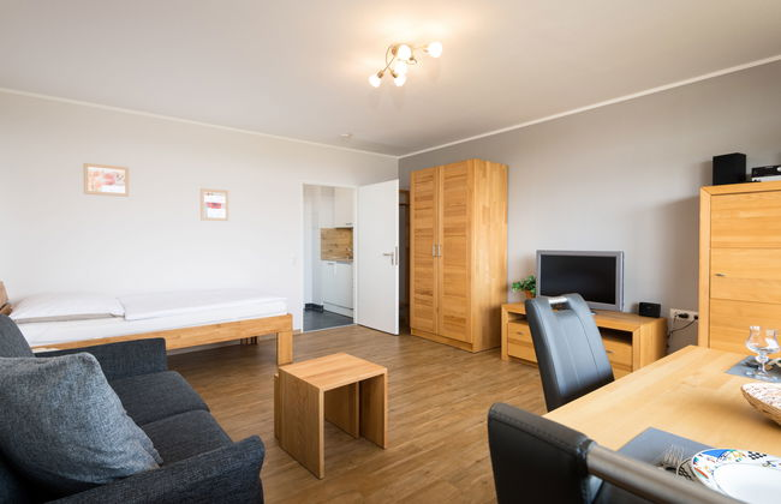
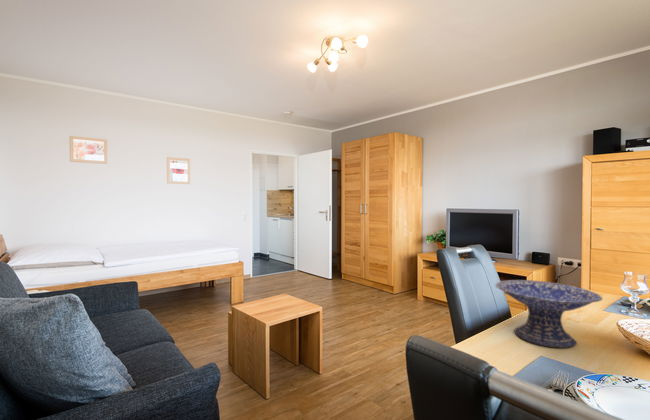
+ decorative bowl (544, 312)
